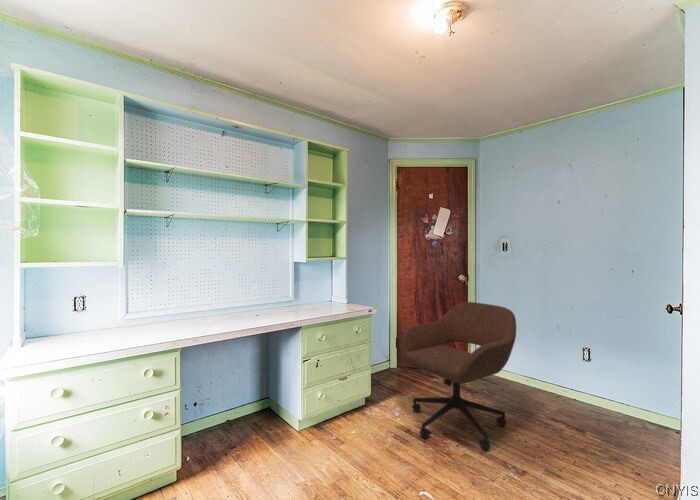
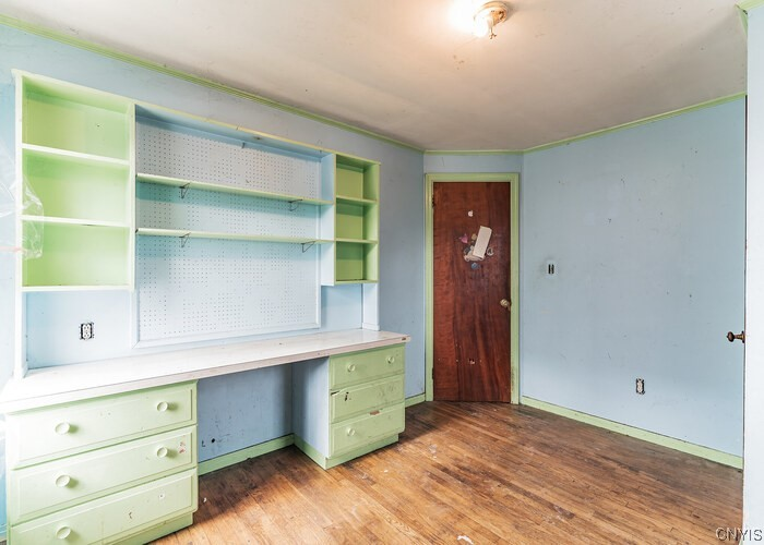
- office chair (456, 366)
